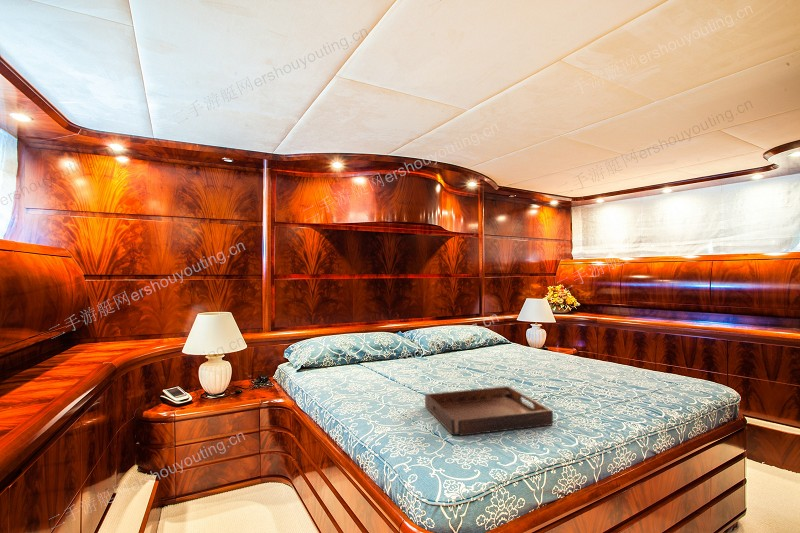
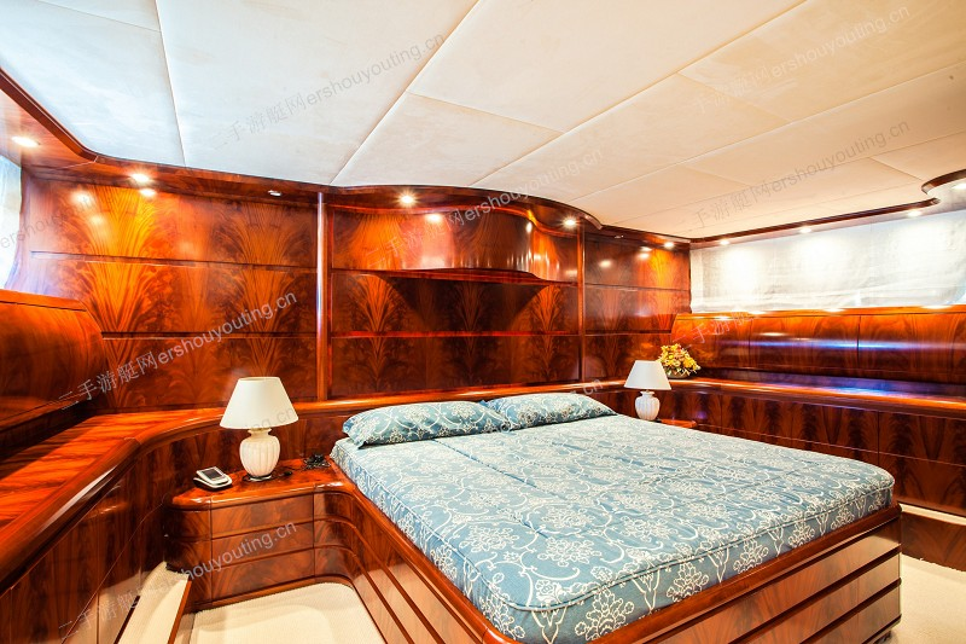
- serving tray (484, 408)
